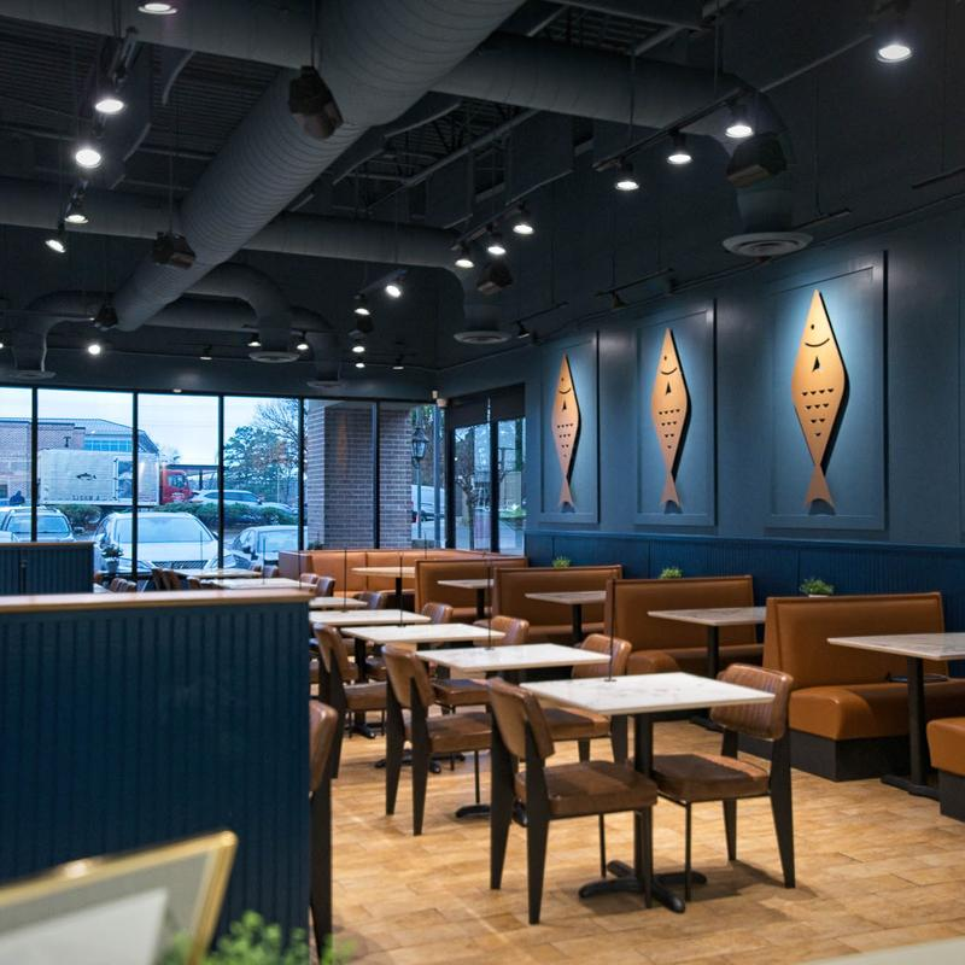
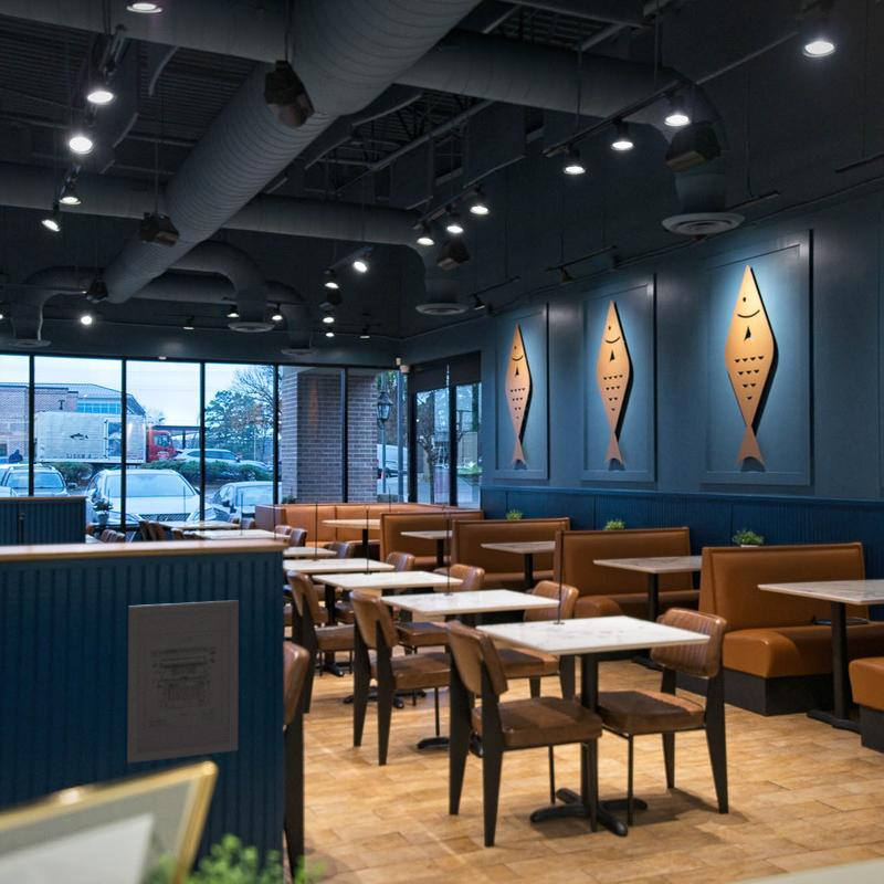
+ wall art (183, 678)
